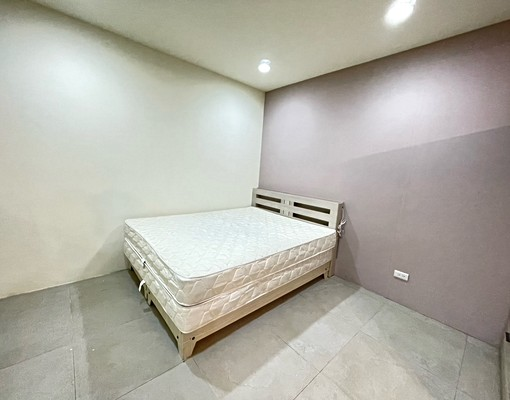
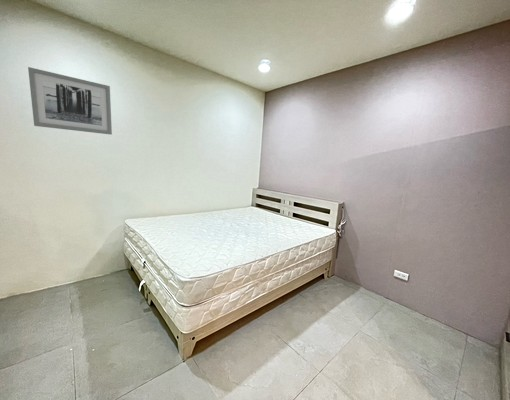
+ wall art (74, 104)
